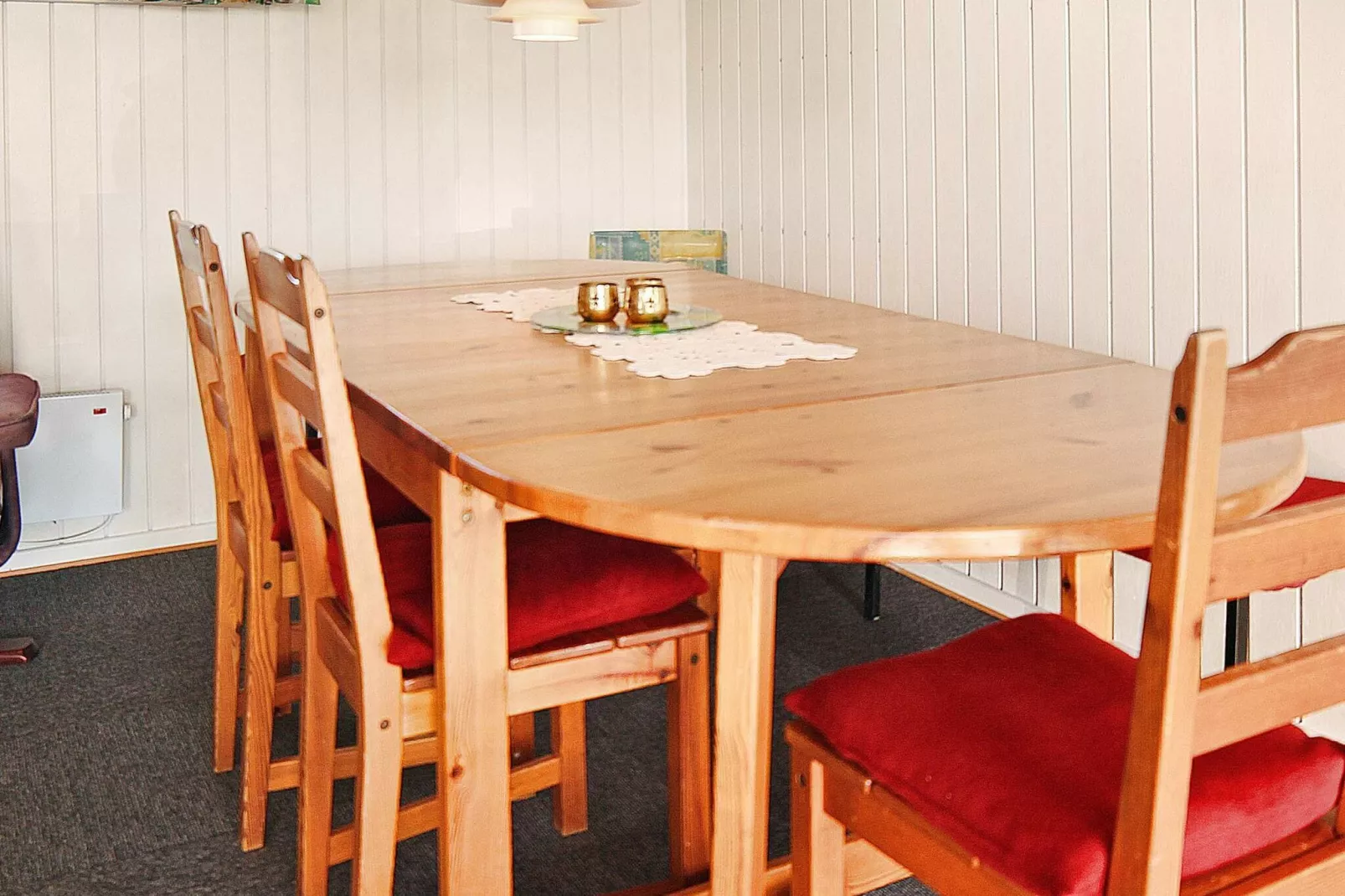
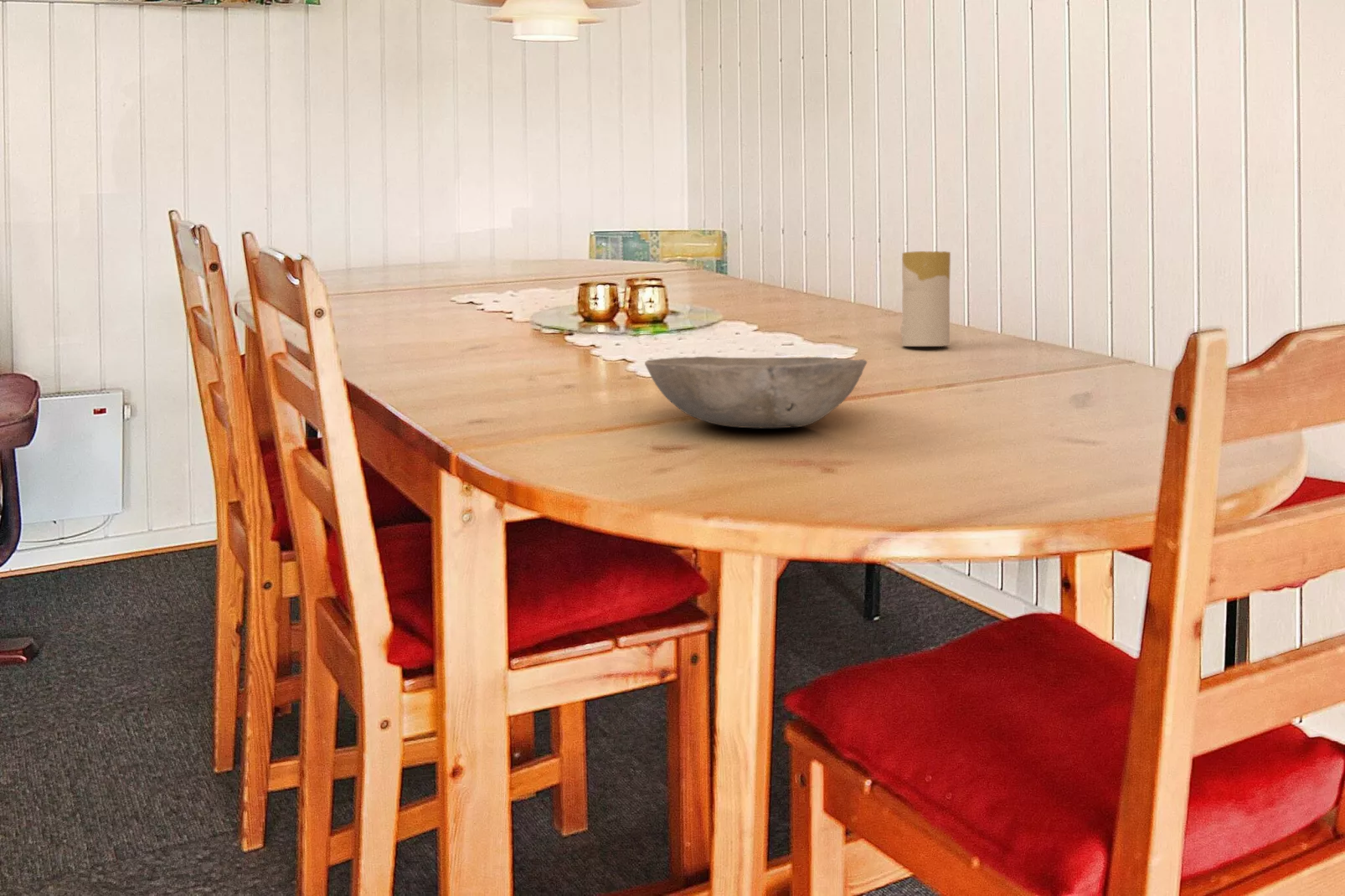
+ bowl (756, 392)
+ candle (925, 299)
